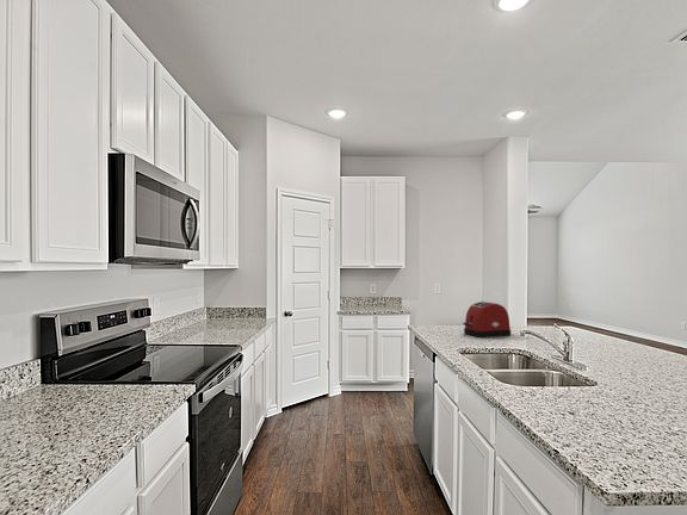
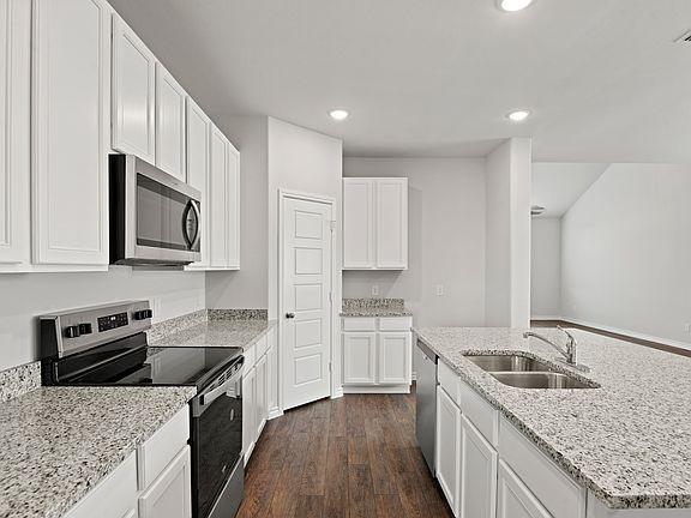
- toaster (487, 318)
